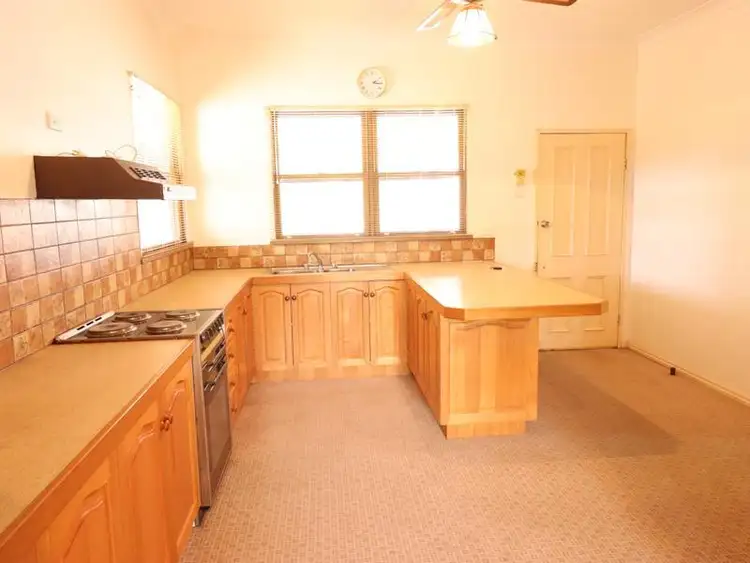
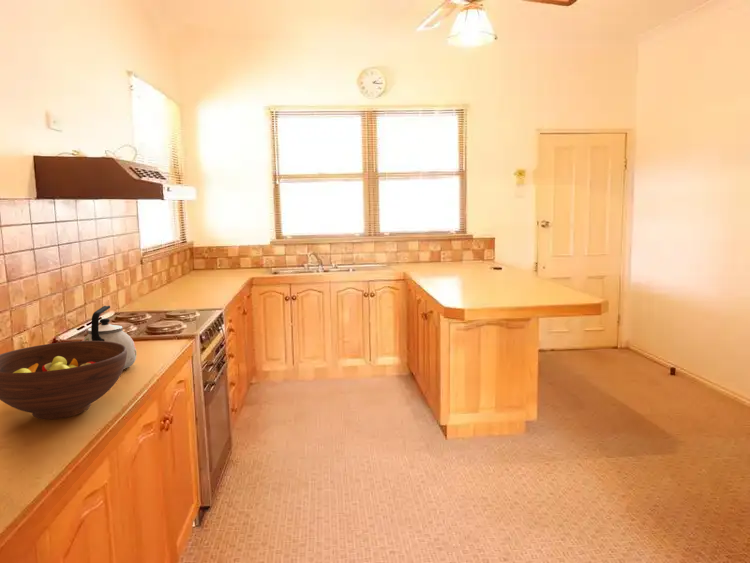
+ kettle (106, 338)
+ fruit bowl (59, 383)
